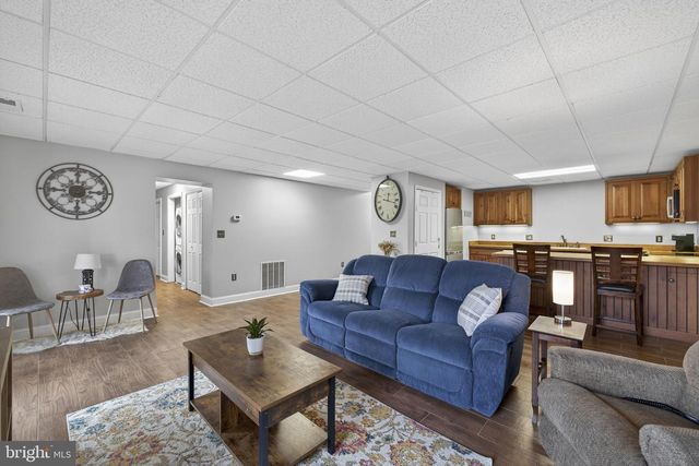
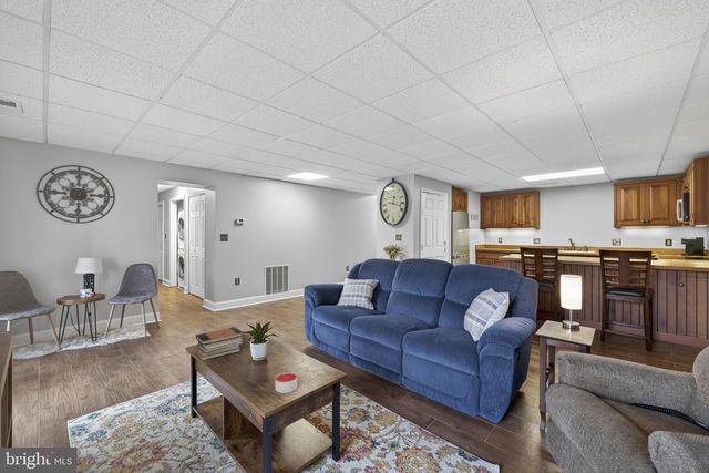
+ book stack (219, 342)
+ candle (286, 381)
